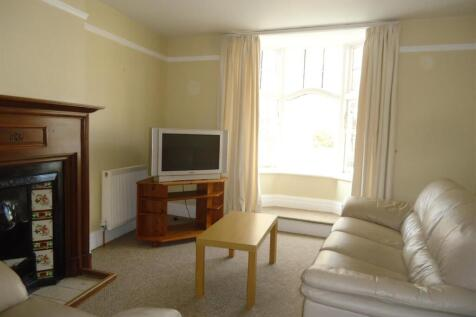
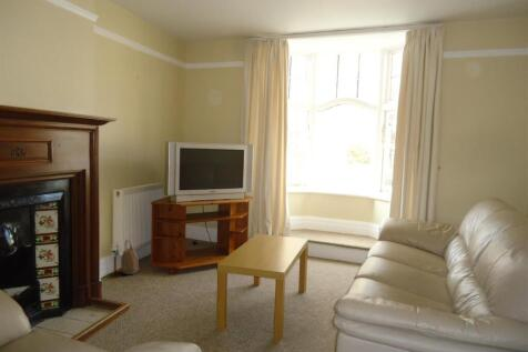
+ basket (130, 254)
